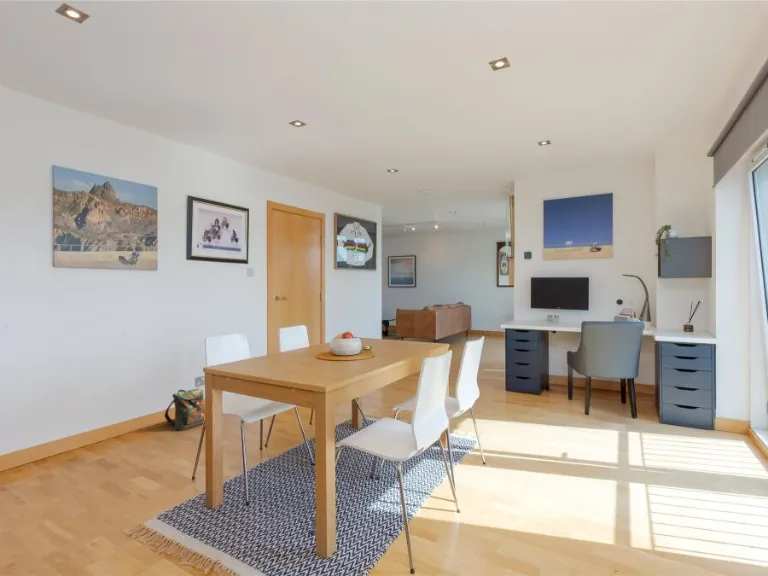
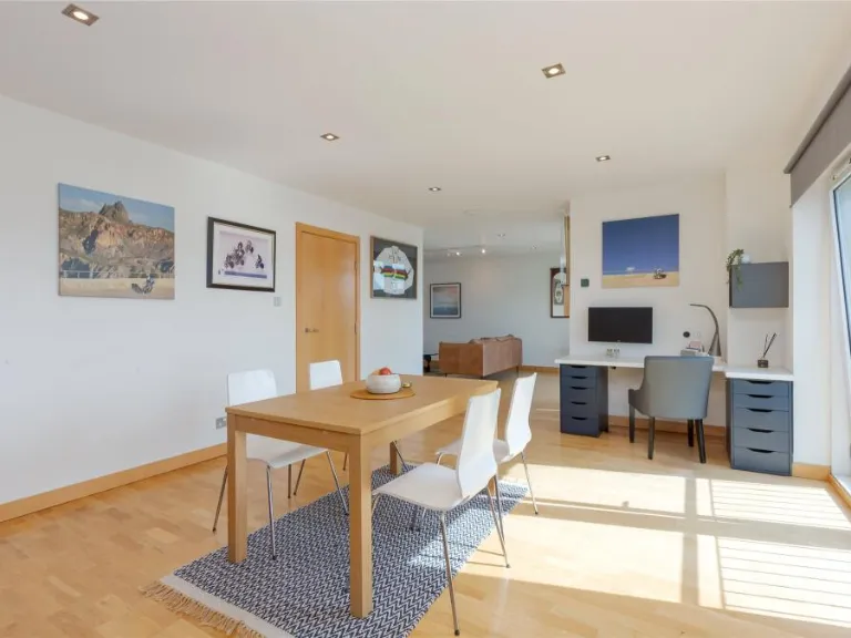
- backpack (184, 407)
